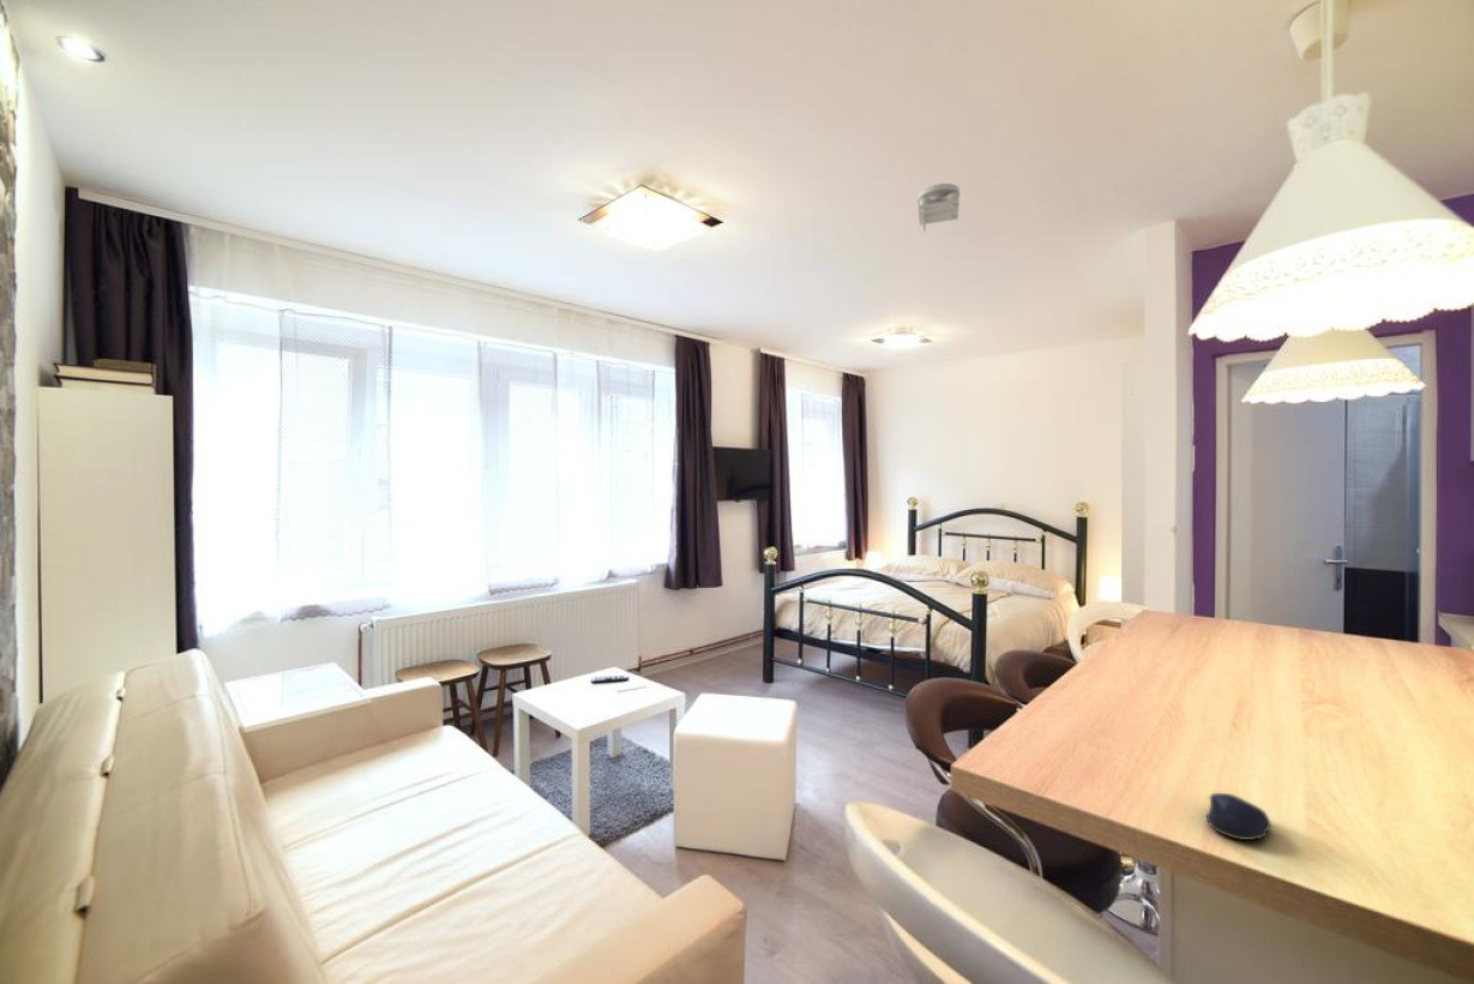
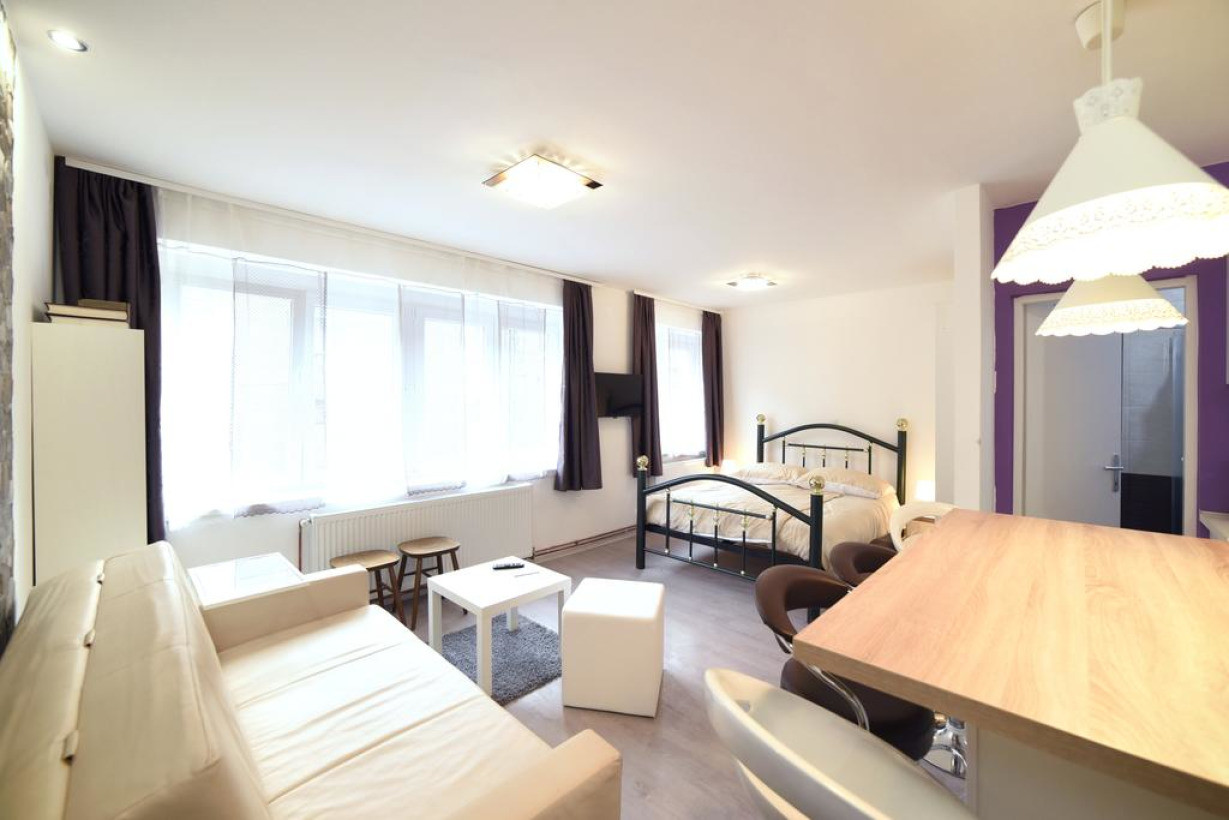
- computer mouse (1237, 810)
- smoke detector (938, 210)
